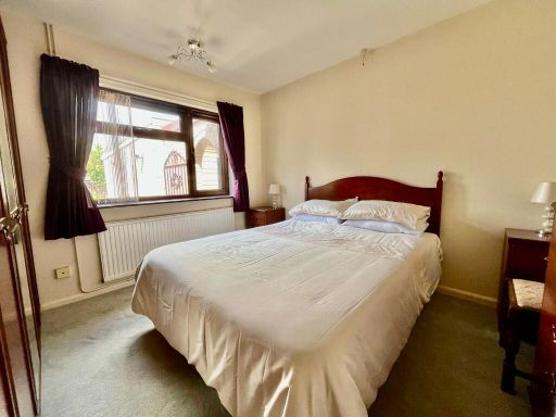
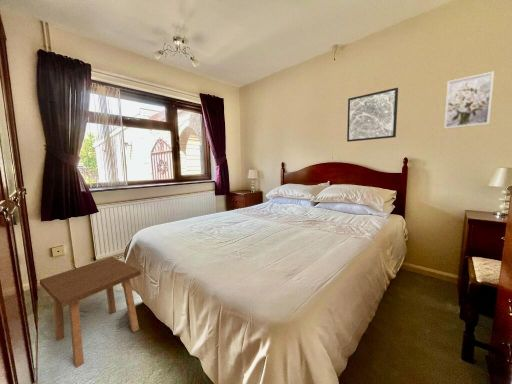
+ stool (90, 295)
+ wall art (467, 102)
+ wall art (370, 116)
